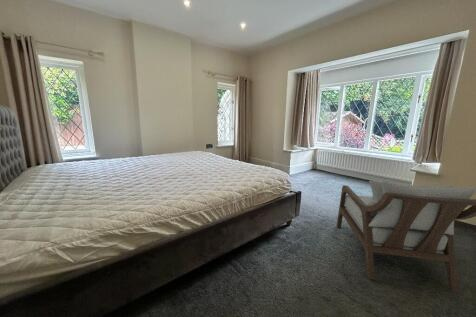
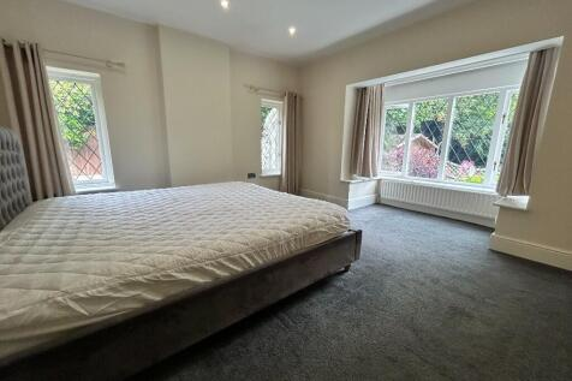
- armchair (394, 216)
